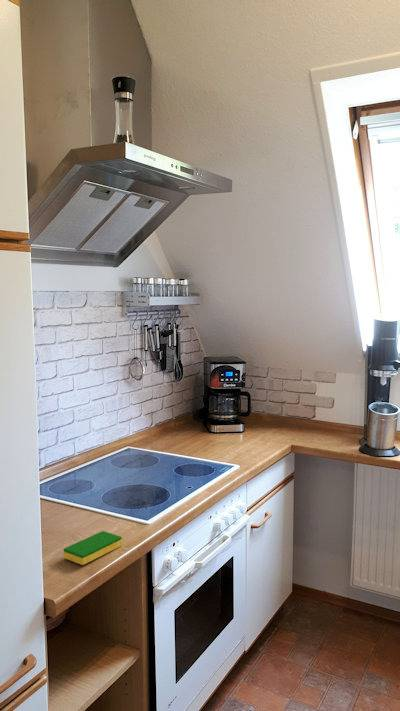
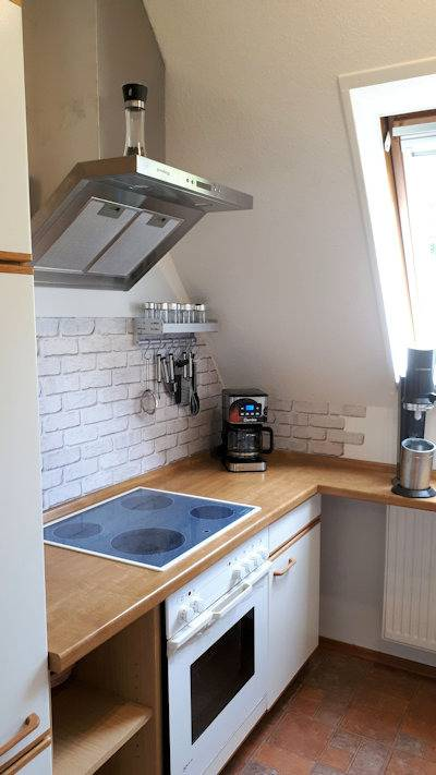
- dish sponge (93, 547)
